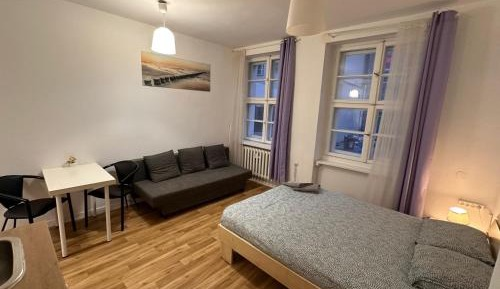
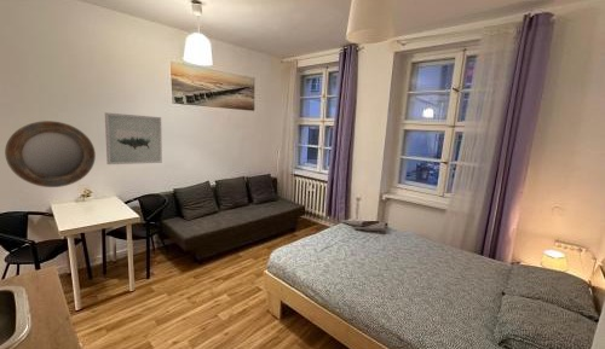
+ home mirror (53, 153)
+ wall art (134, 139)
